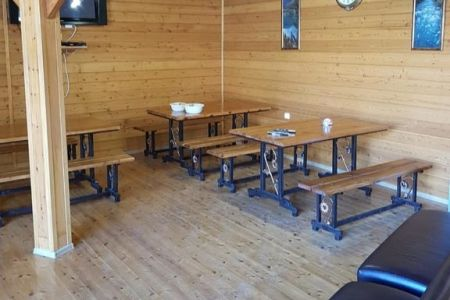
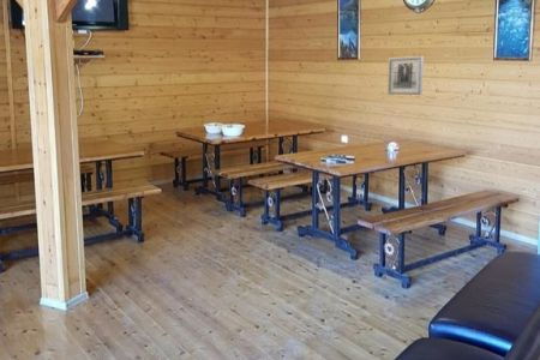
+ wall art (404, 76)
